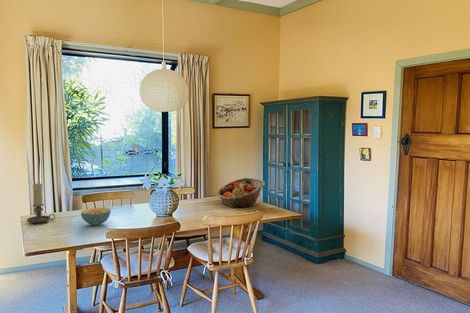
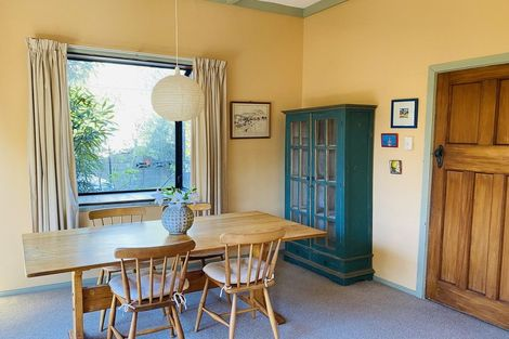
- candle holder (40, 202)
- fruit basket (240, 192)
- cereal bowl (96, 217)
